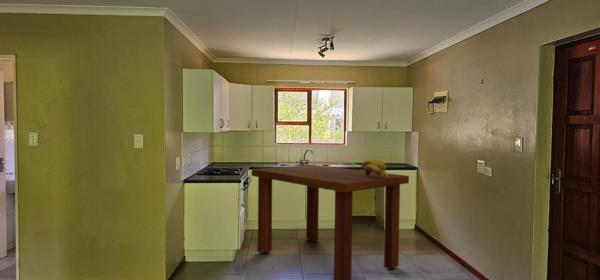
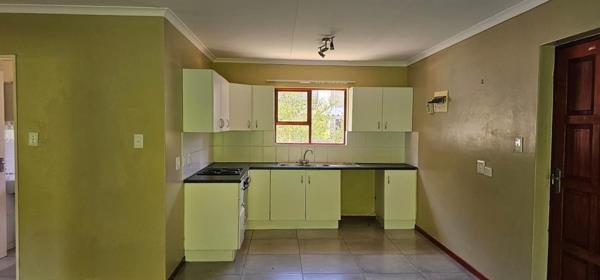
- dining table (317, 216)
- banana bunch (375, 168)
